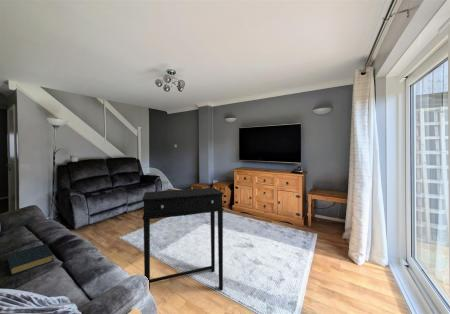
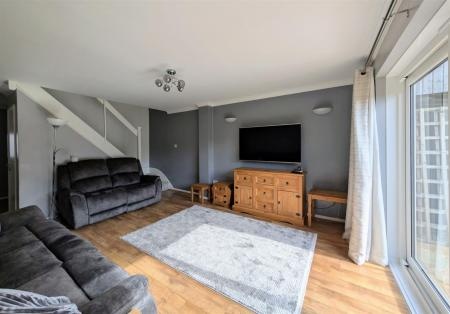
- hardback book (30, 257)
- side table (184, 215)
